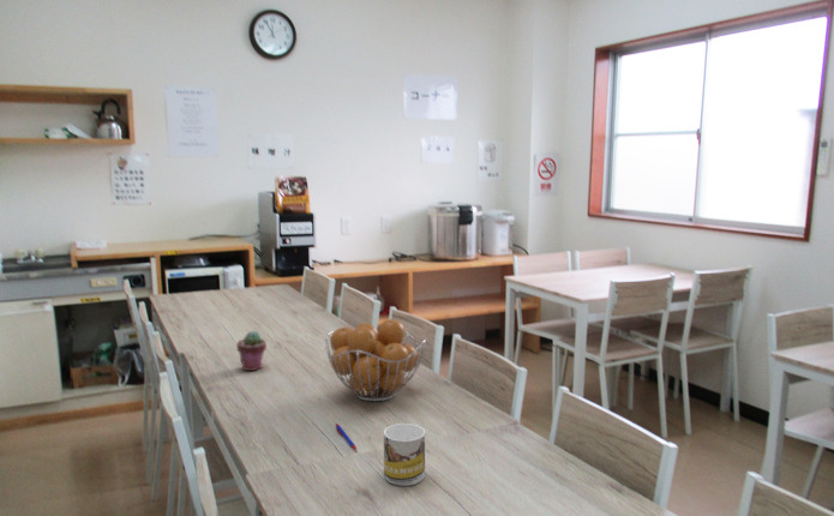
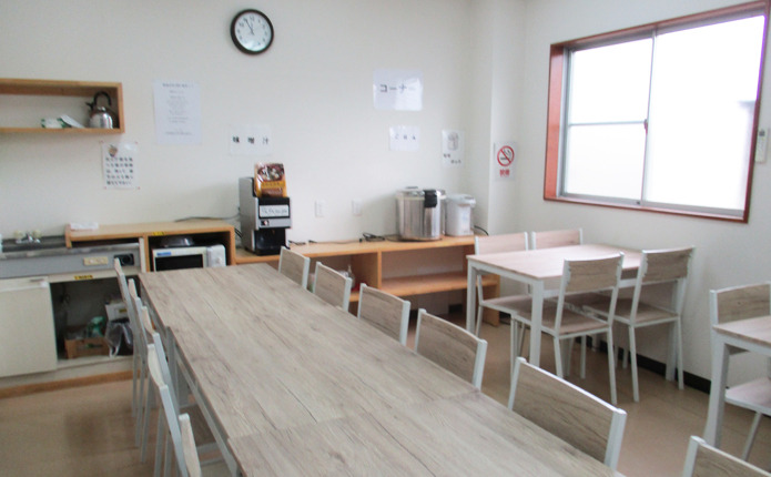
- fruit basket (376, 358)
- potted succulent (251, 349)
- pen (346, 436)
- mug (401, 449)
